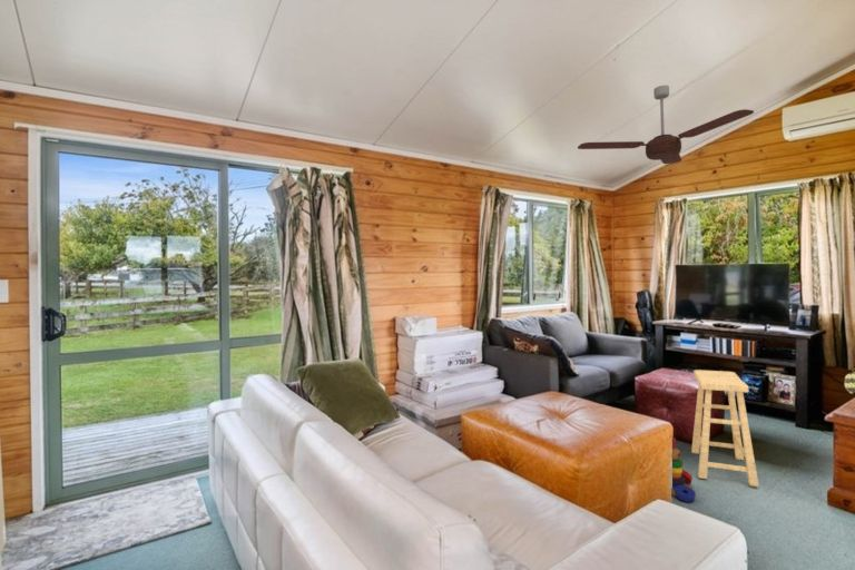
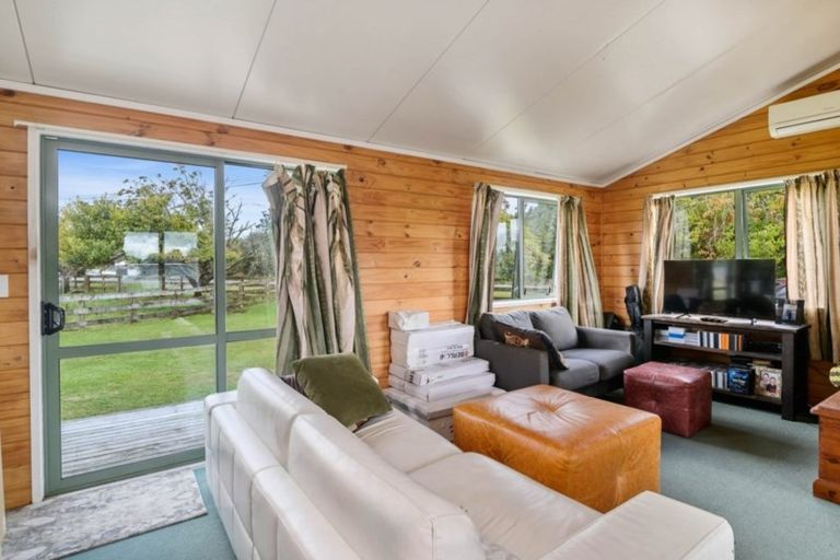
- stool (720, 422)
- ceiling fan (661, 127)
- stacking toy (678, 464)
